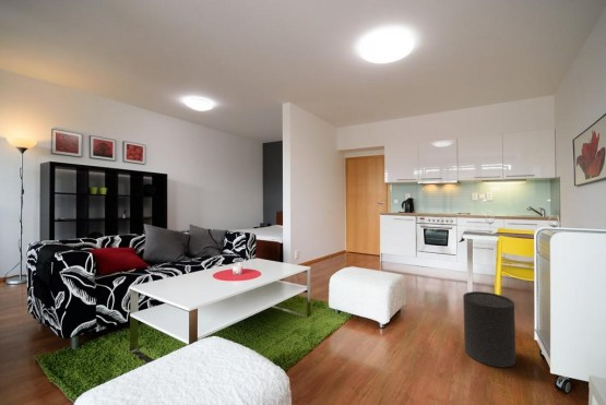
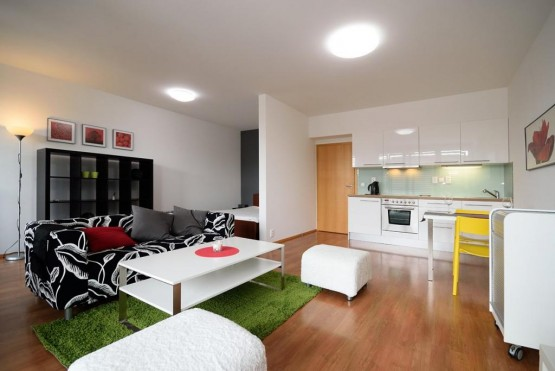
- trash can (488, 326)
